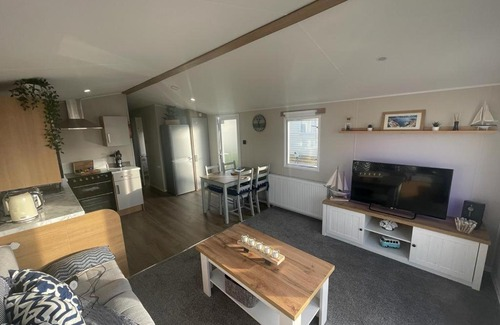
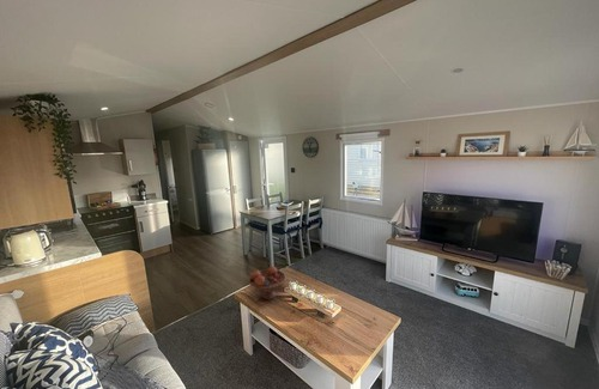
+ fruit bowl (267, 282)
